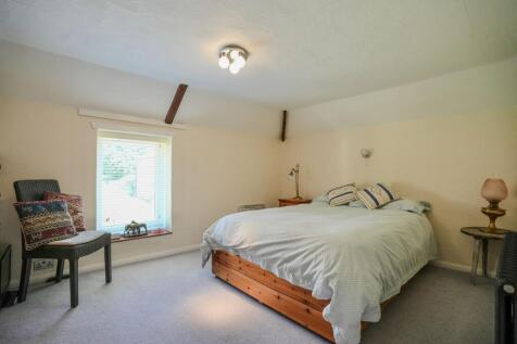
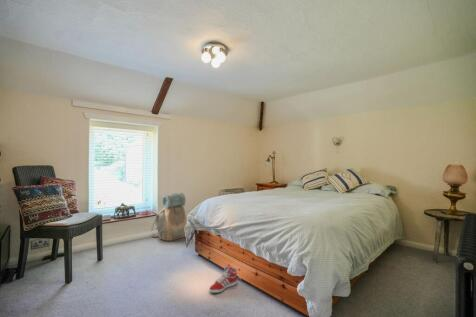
+ sneaker (223, 278)
+ backpack (171, 214)
